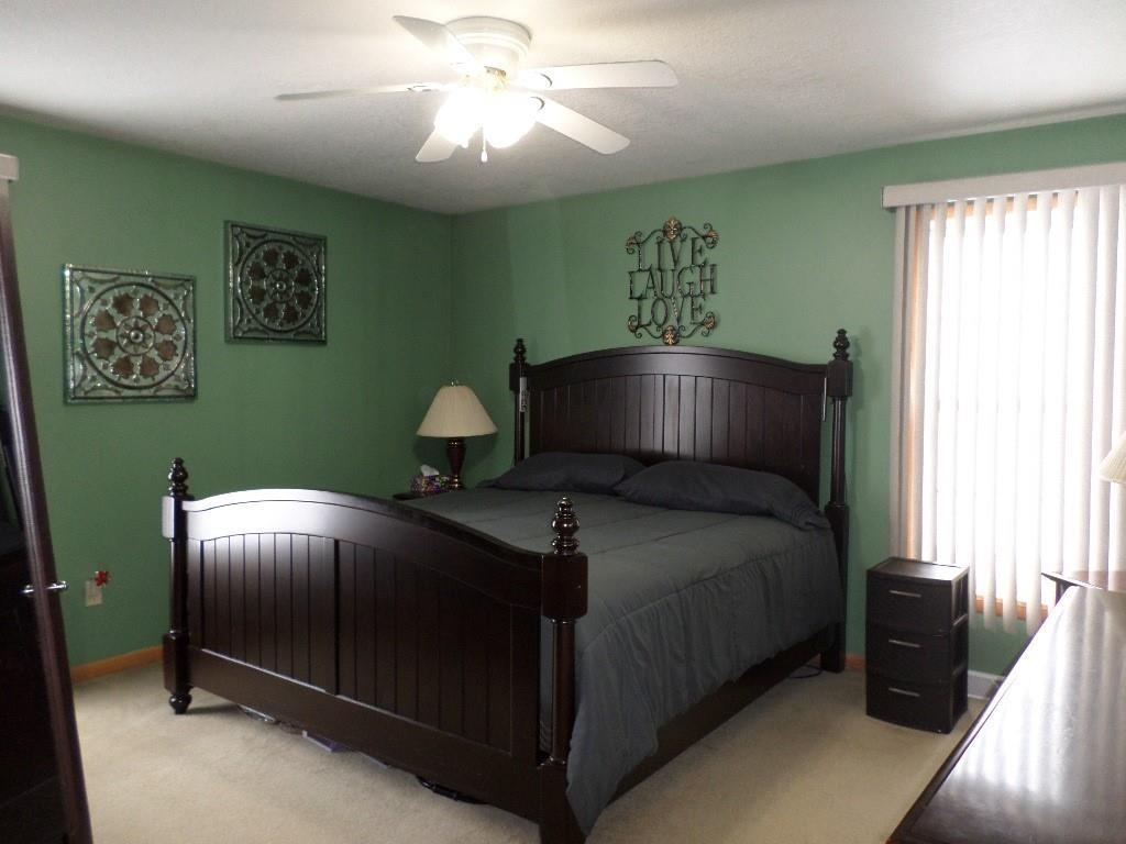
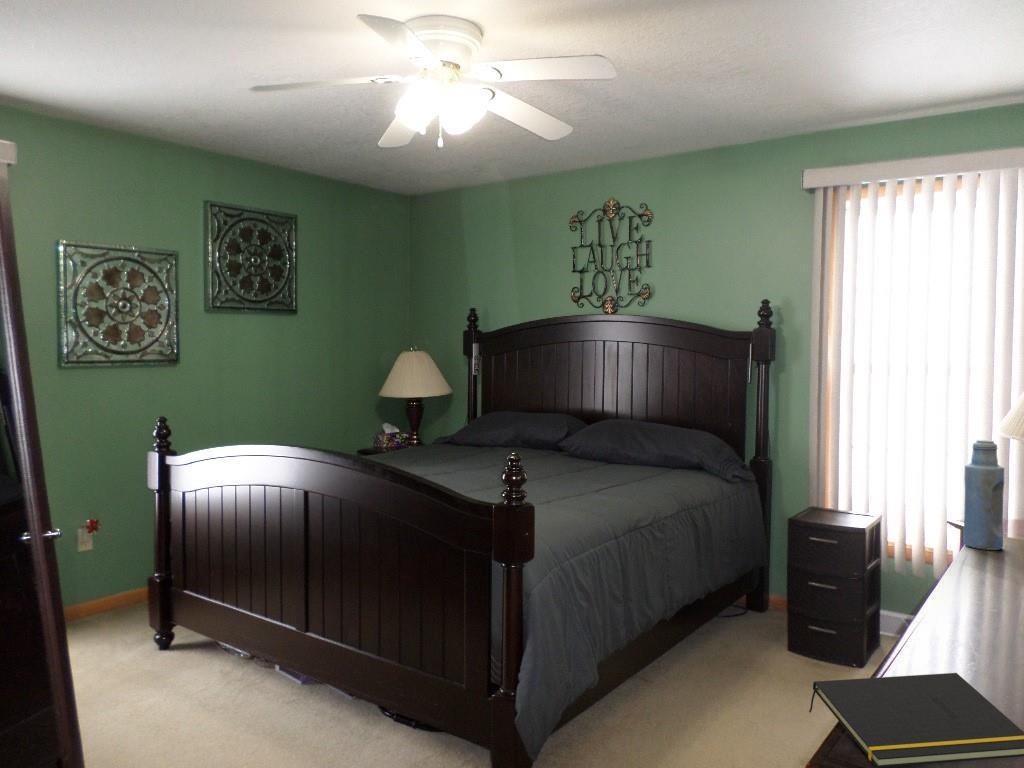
+ notepad (919, 716)
+ bottle (984, 493)
